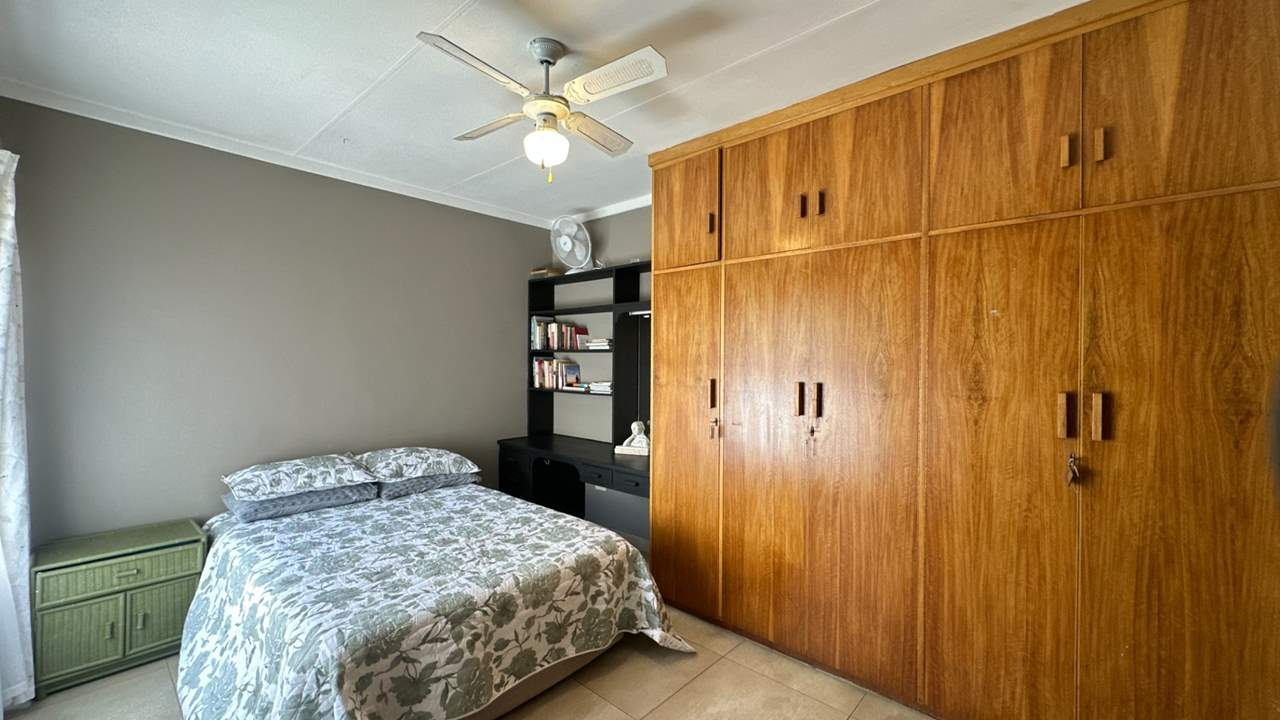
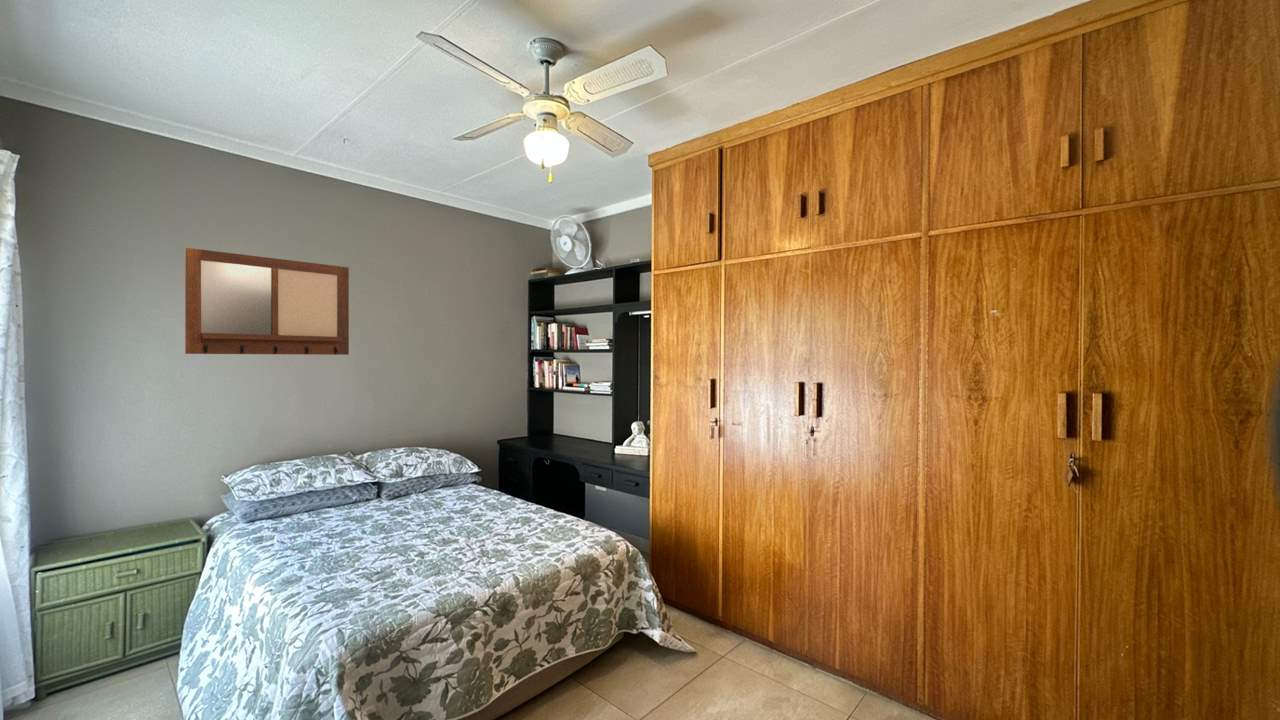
+ writing board (276, 306)
